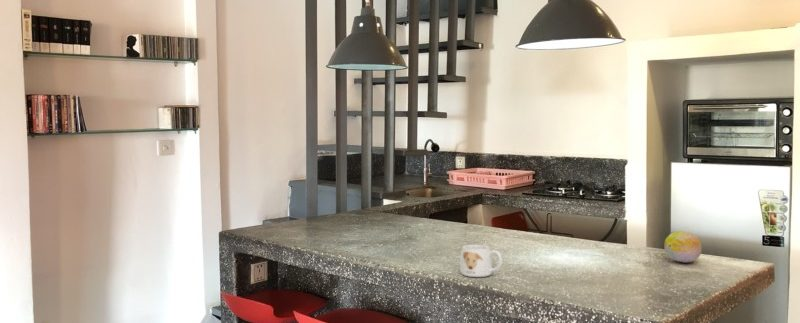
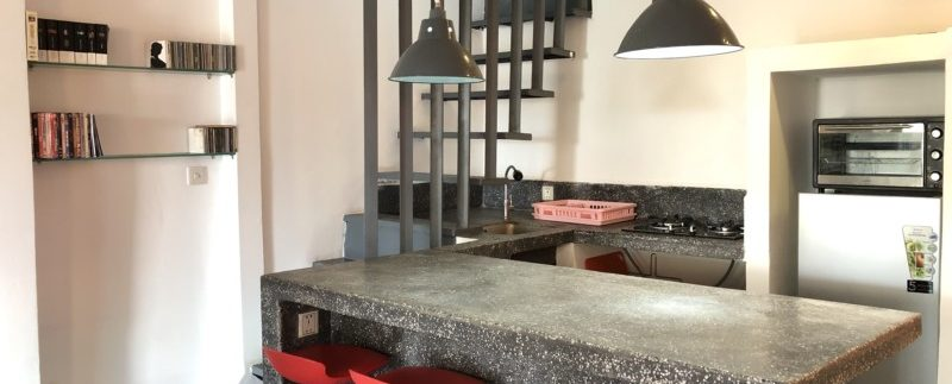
- fruit (682, 246)
- mug (481, 261)
